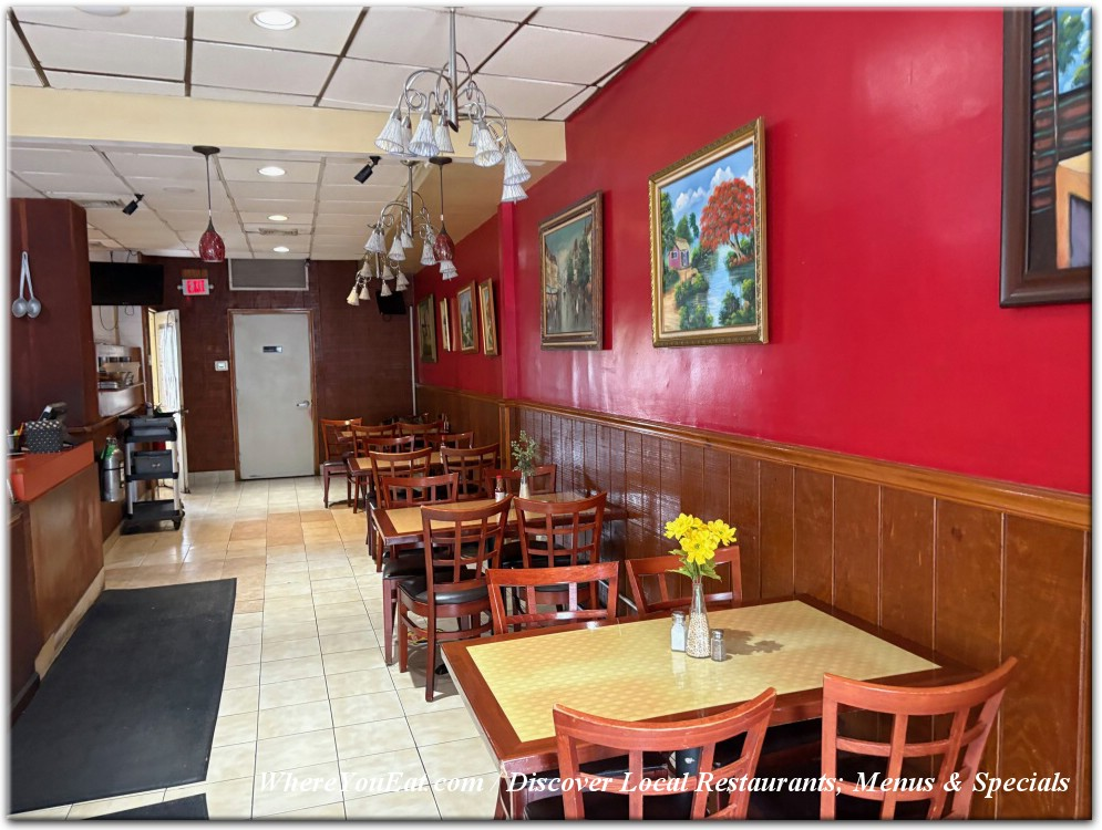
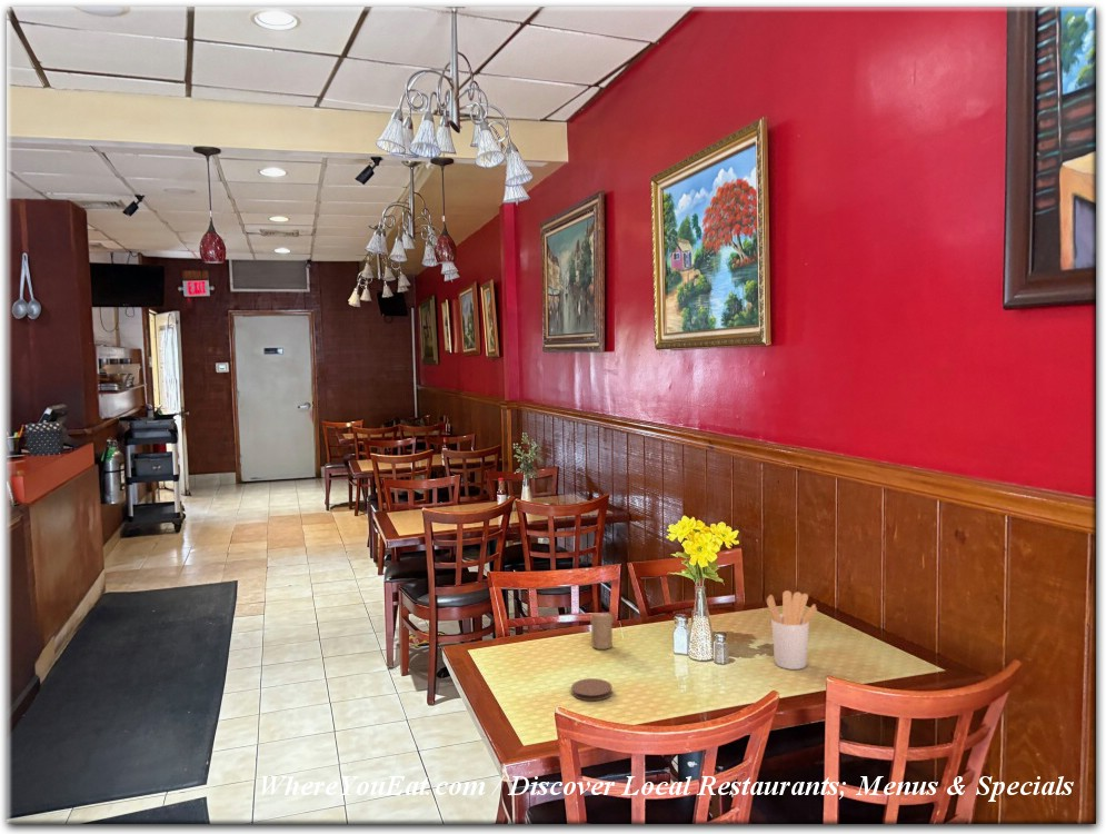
+ coaster (591, 688)
+ candle (601, 628)
+ utensil holder (791, 627)
